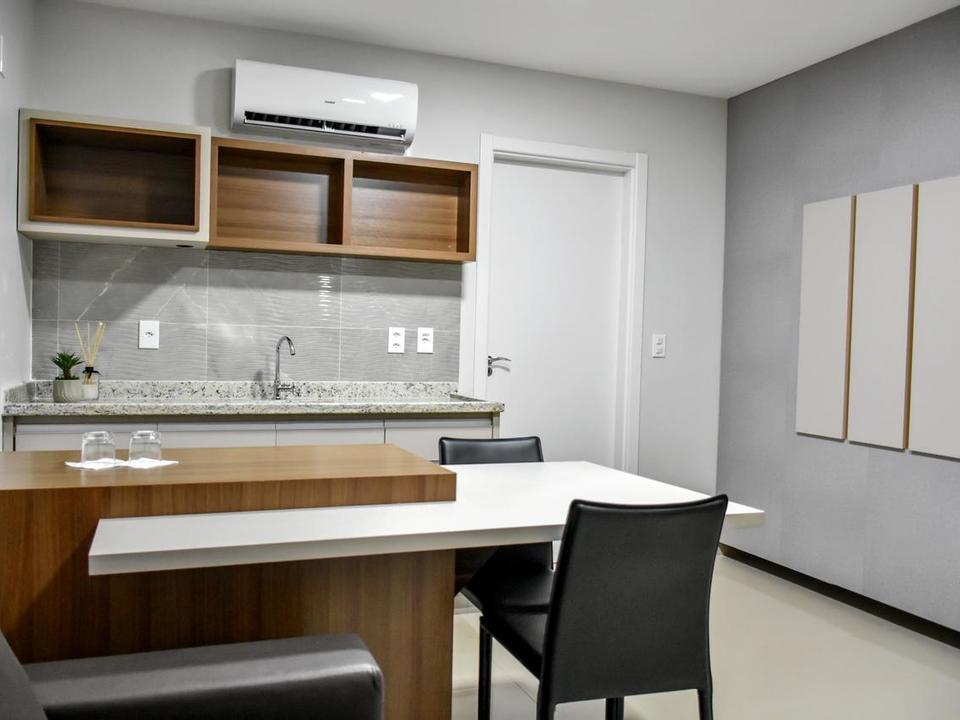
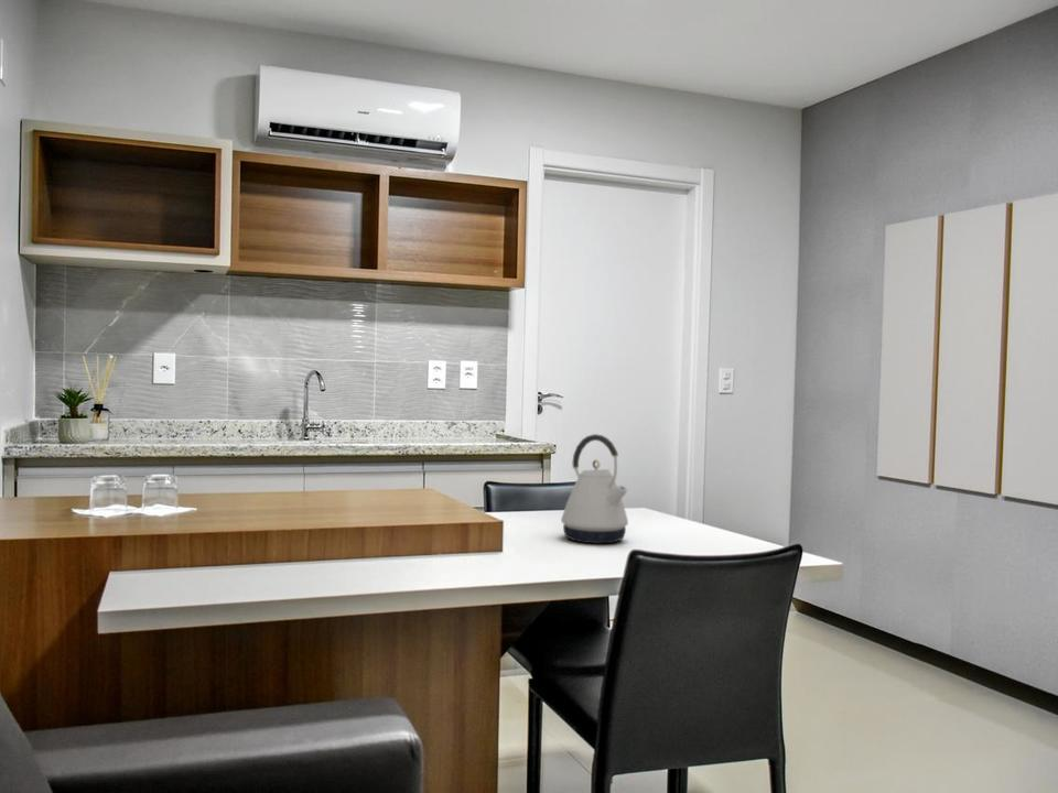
+ kettle (596, 487)
